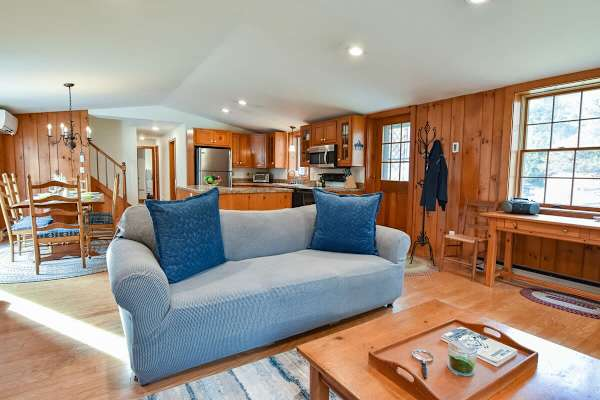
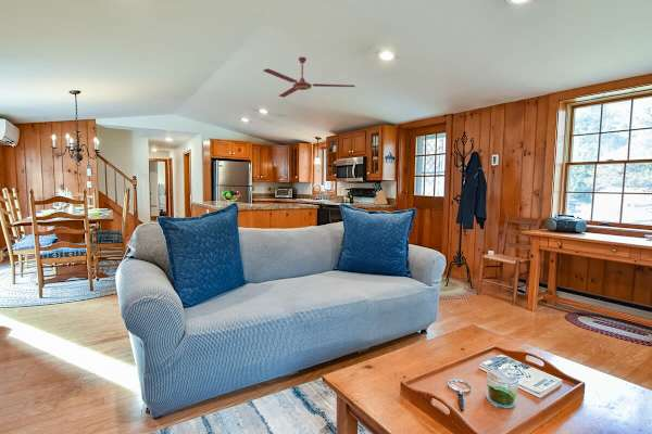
+ ceiling fan (303, 78)
